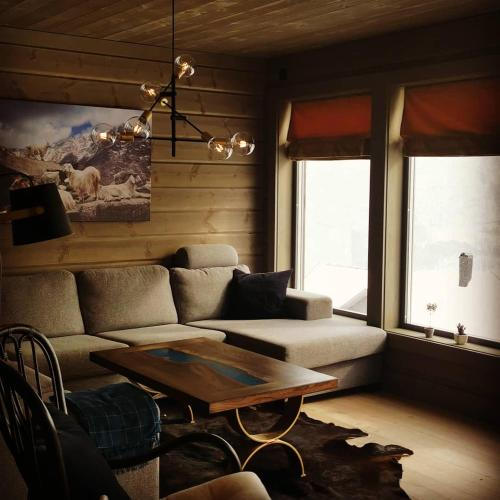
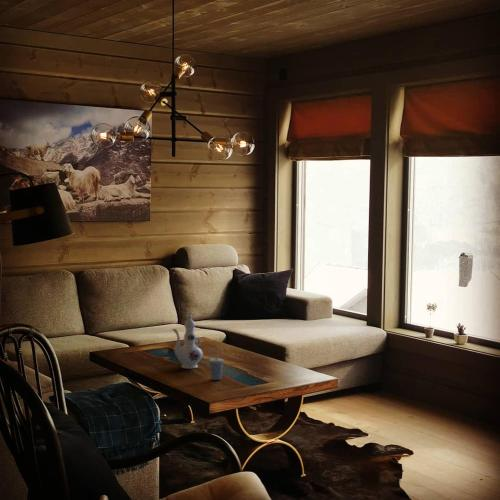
+ cup (215, 364)
+ chinaware (186, 341)
